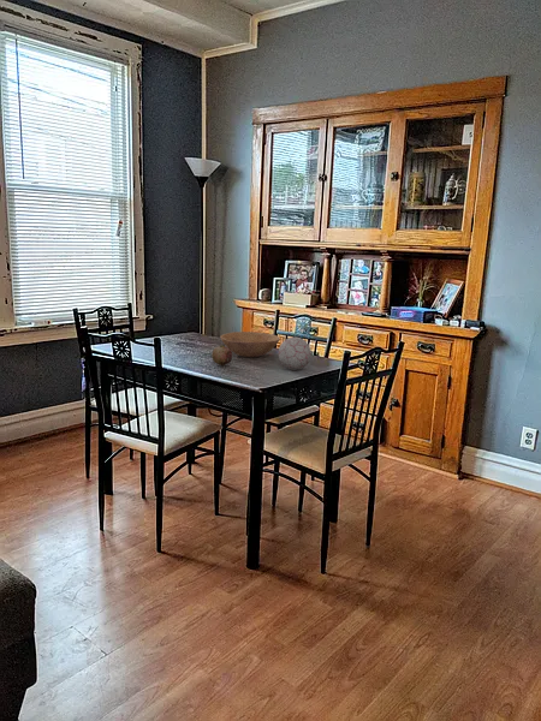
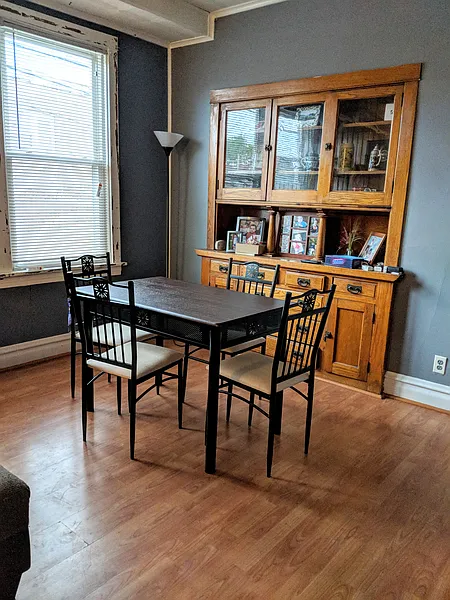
- decorative ball (295, 353)
- bowl (249, 346)
- fruit (221, 354)
